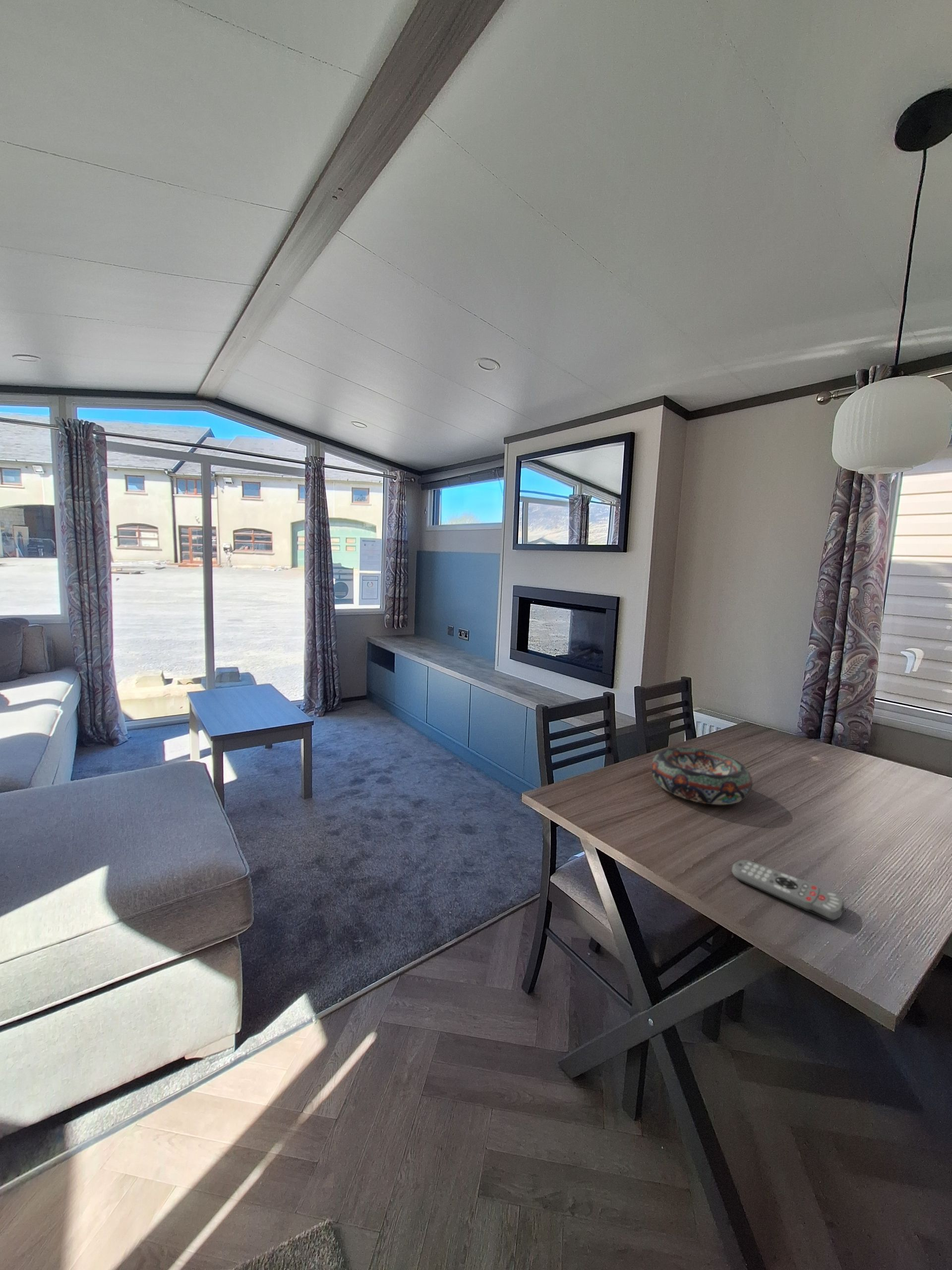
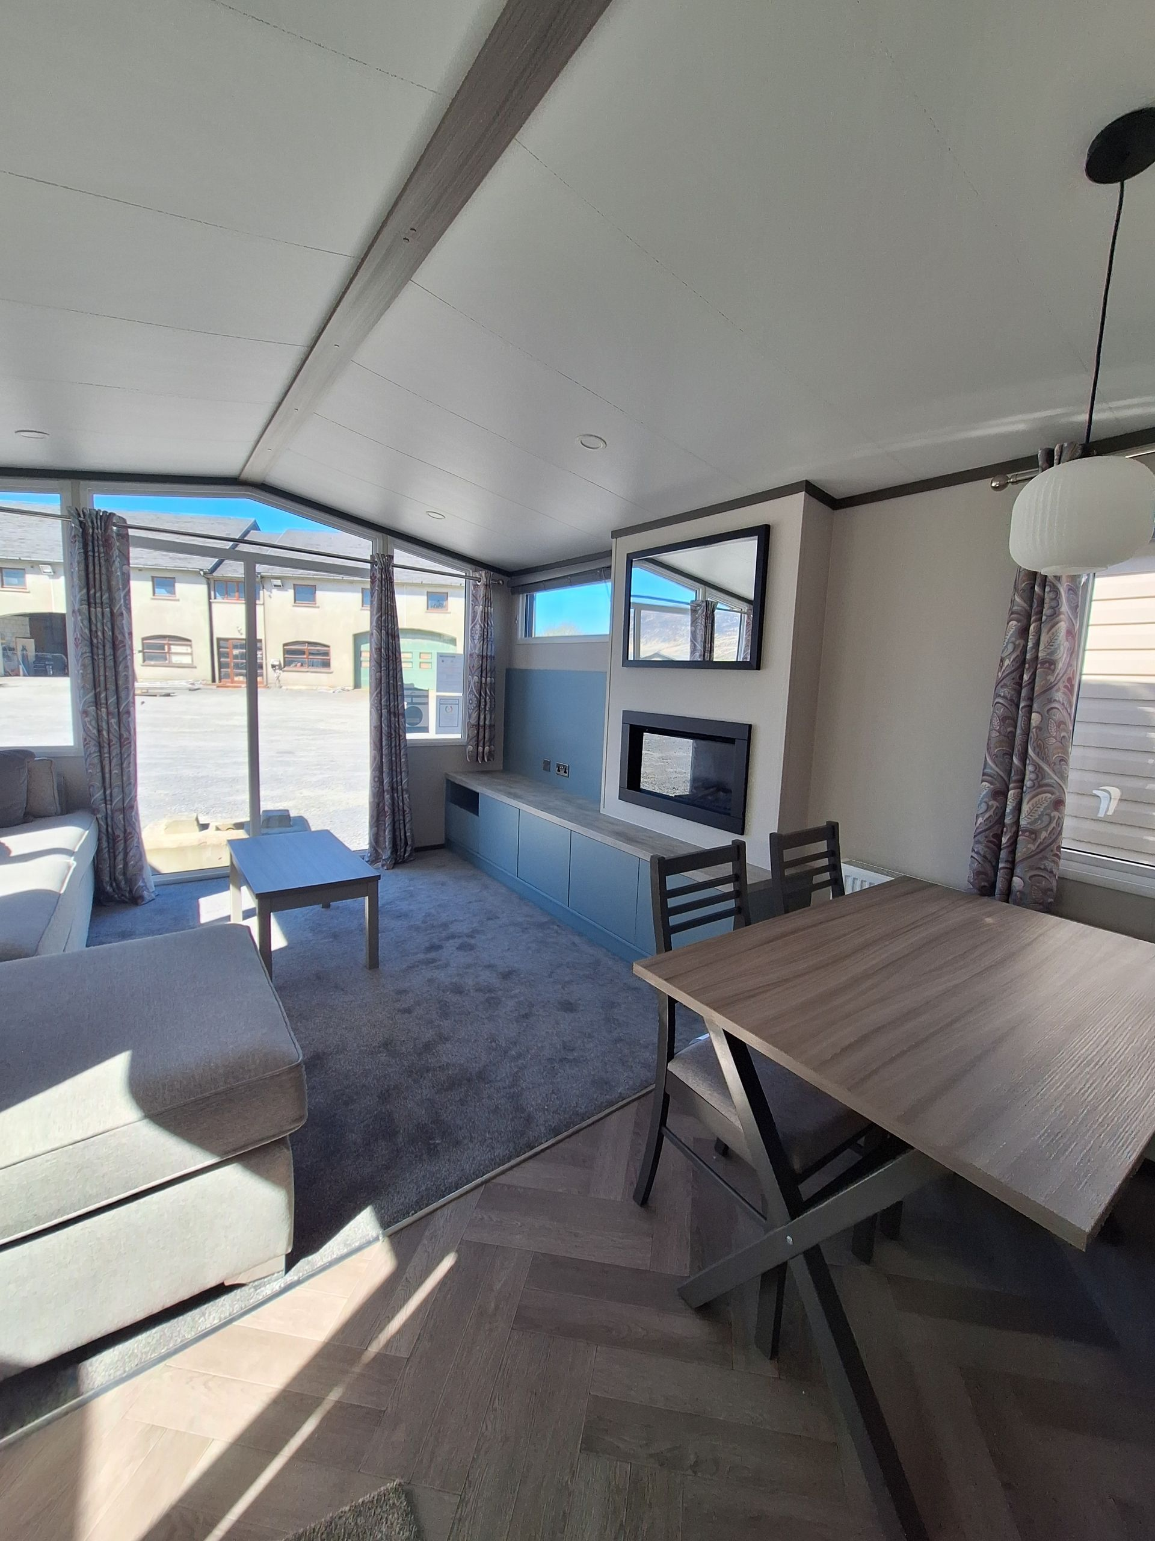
- decorative bowl (700, 774)
- remote control (784, 887)
